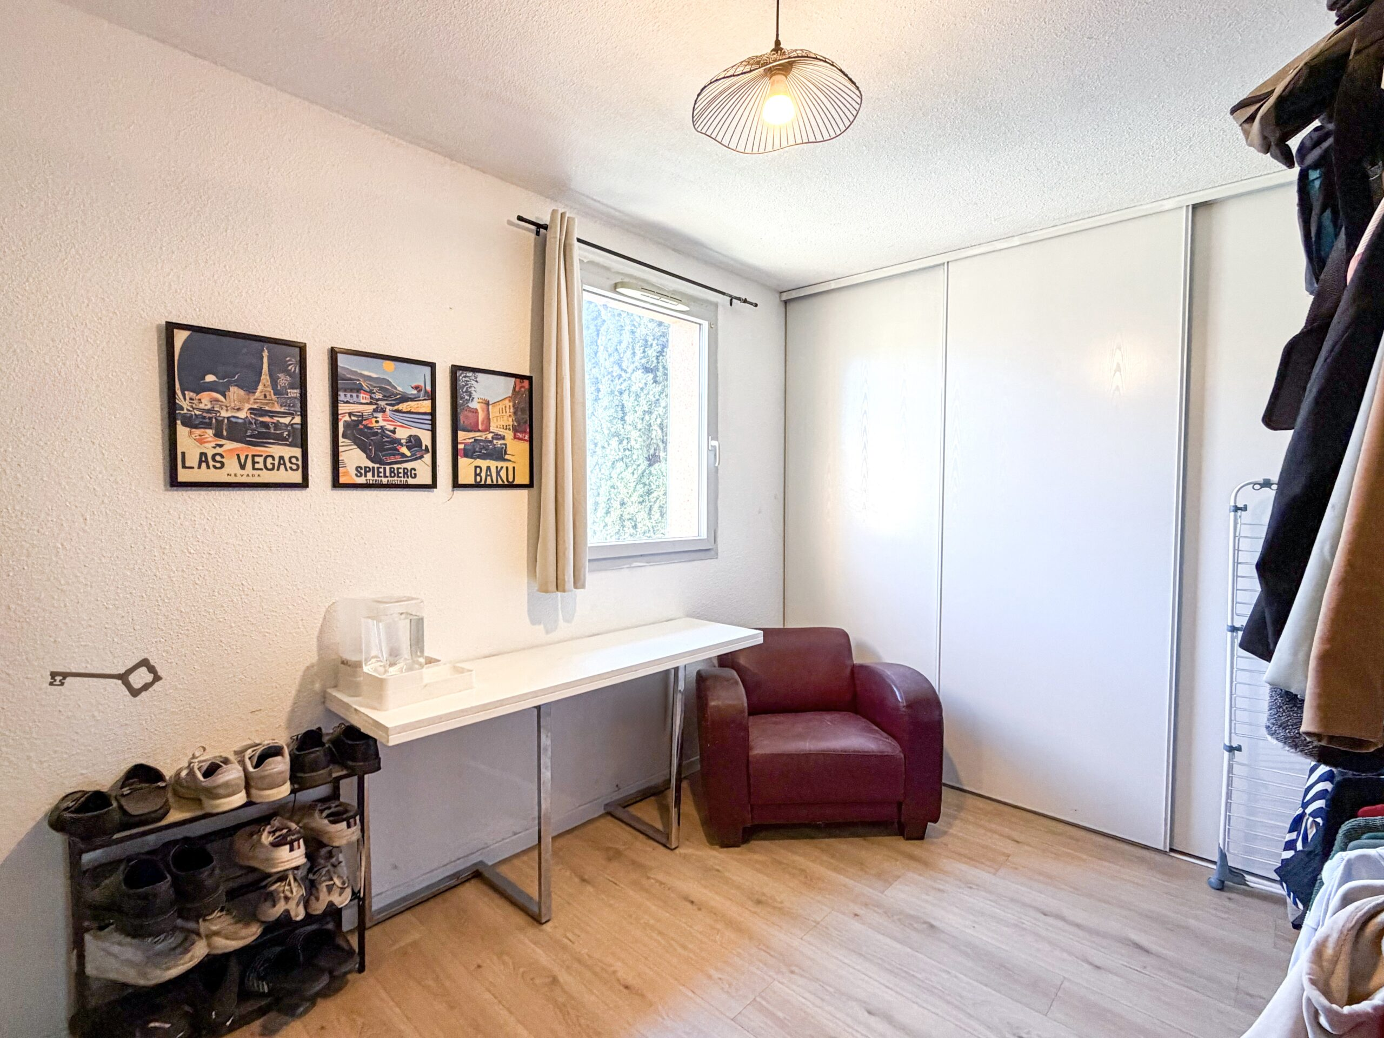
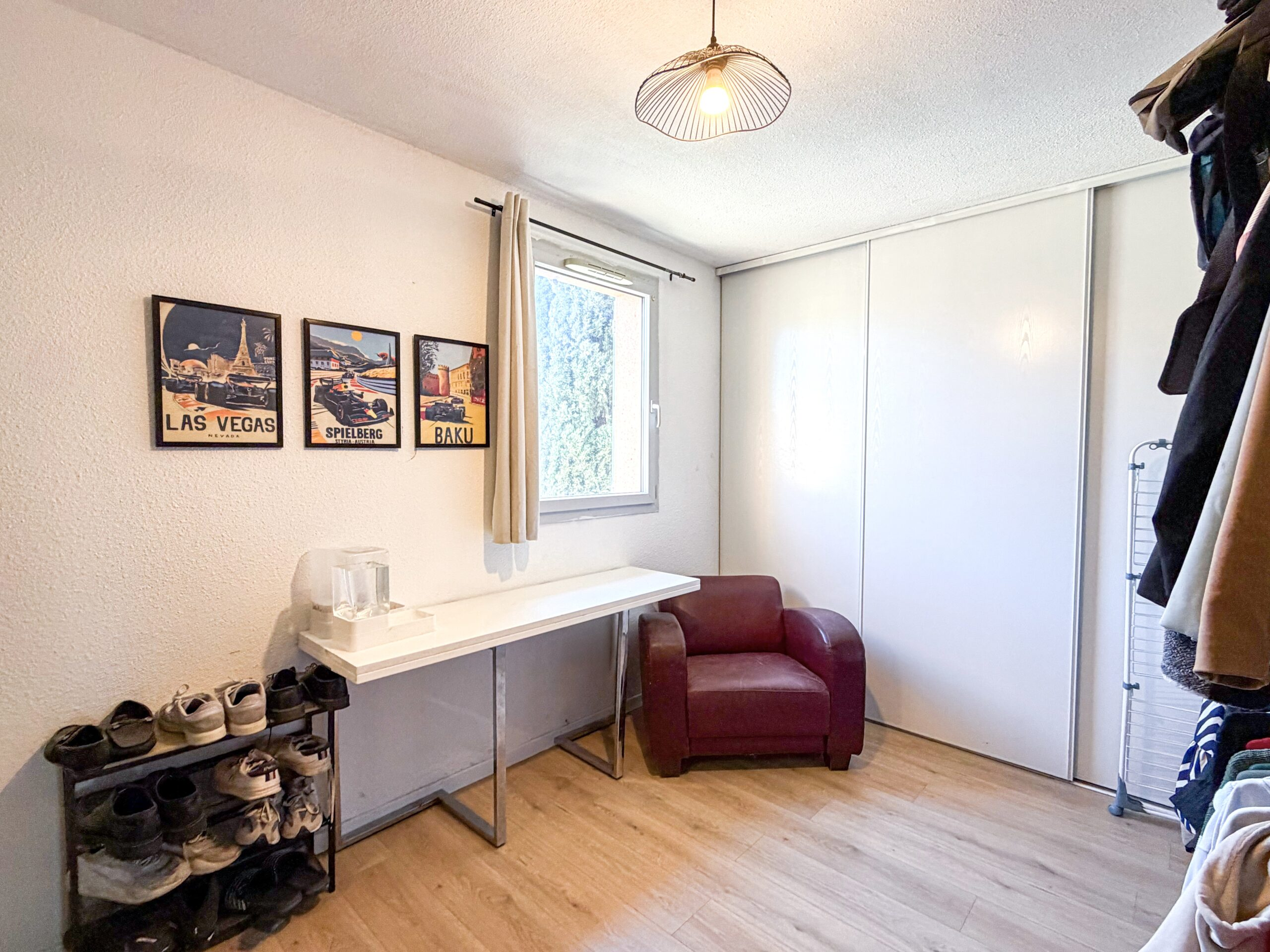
- decorative key (109, 678)
